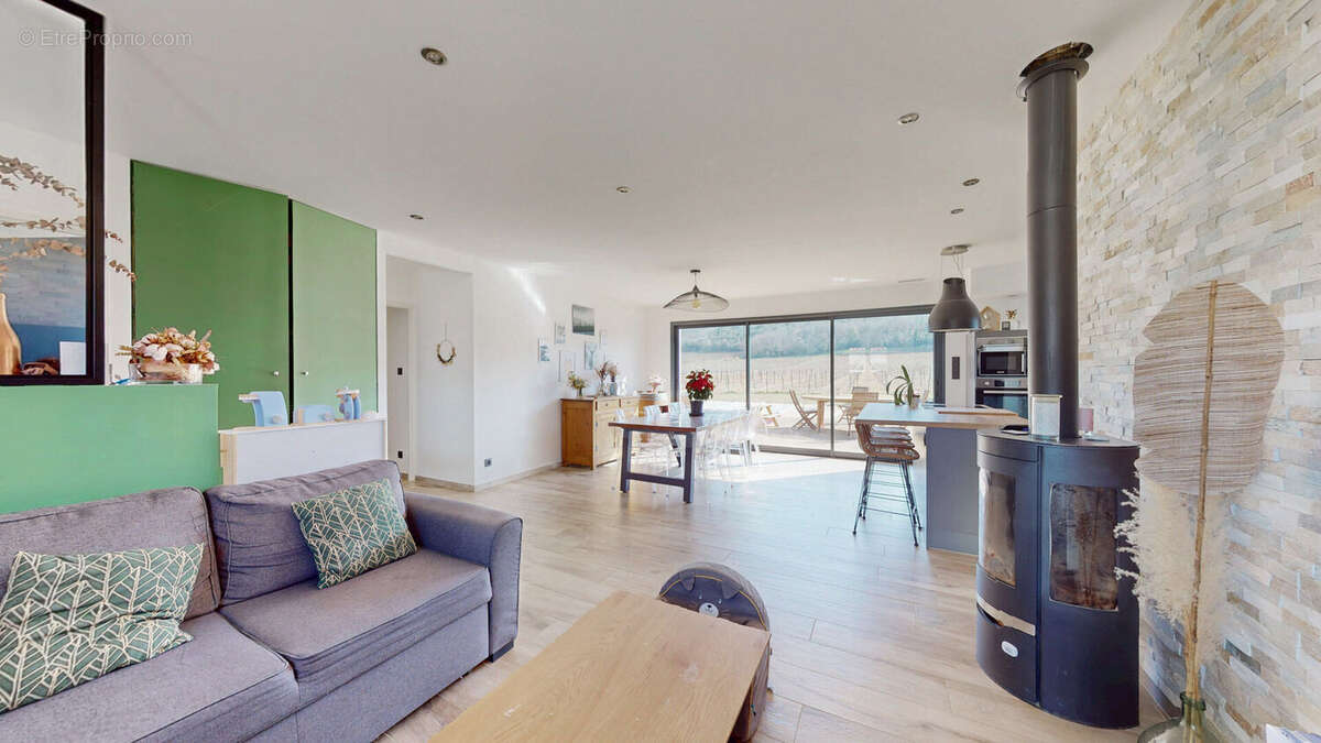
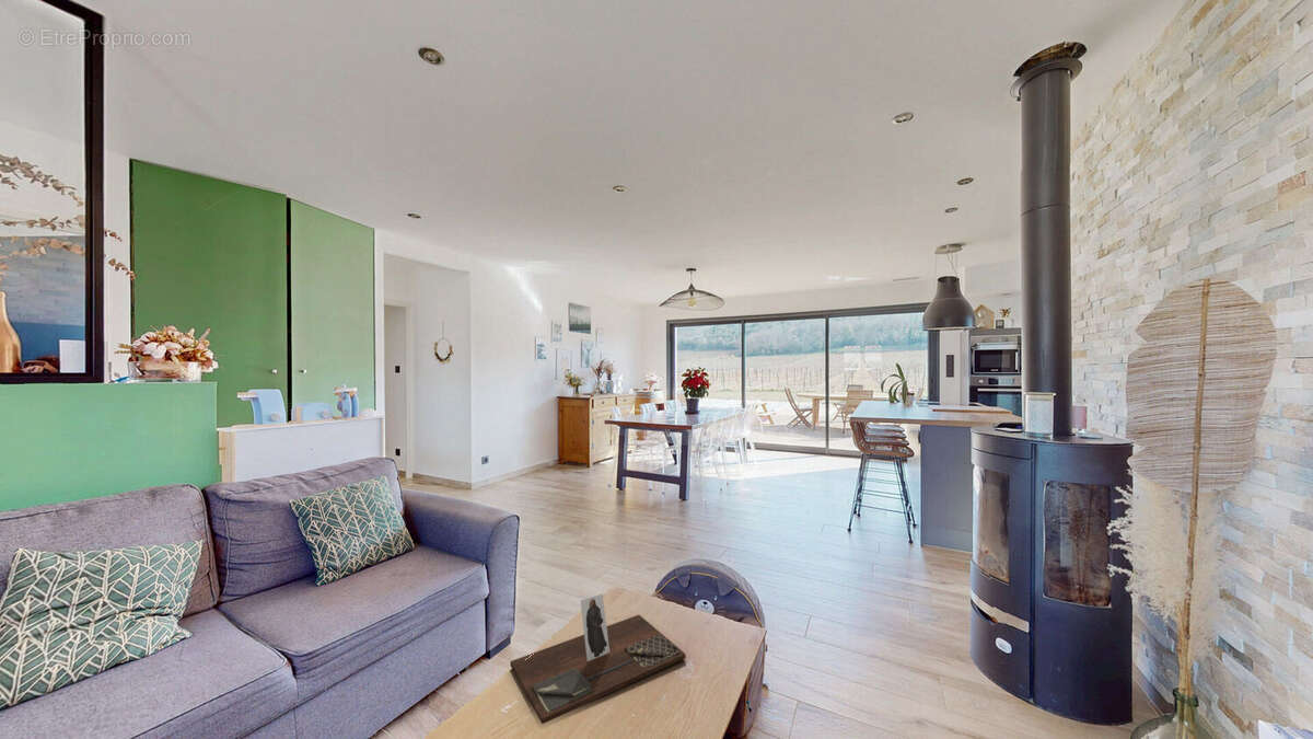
+ decorative tray (599, 633)
